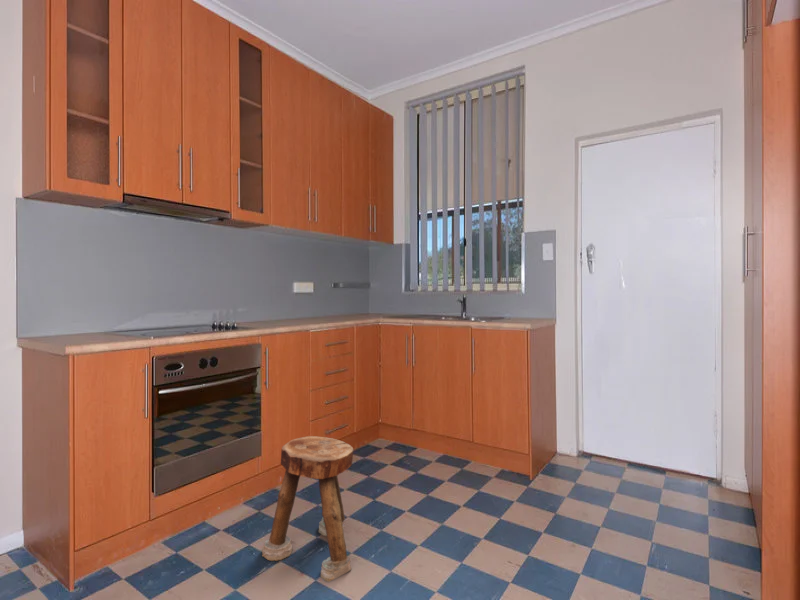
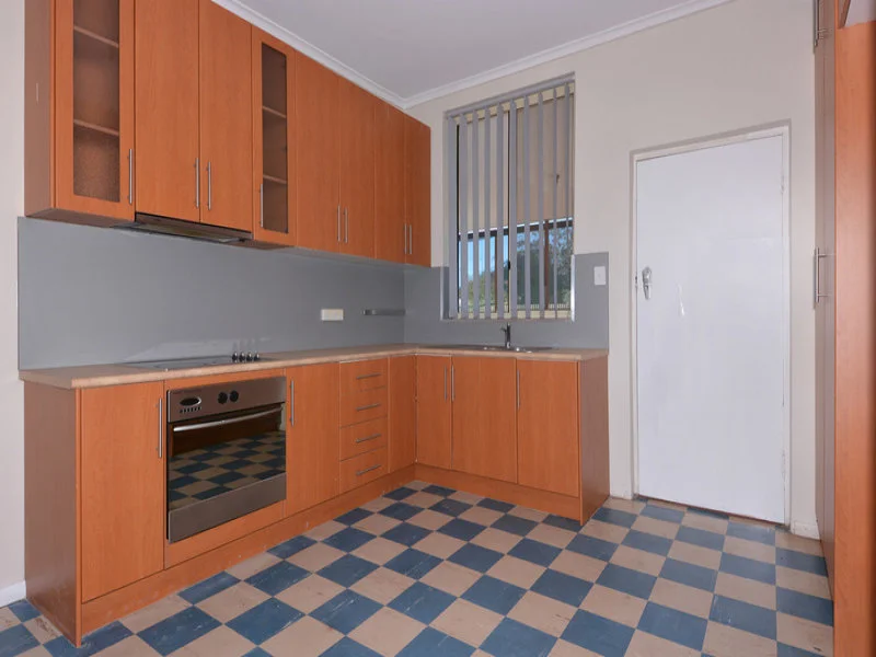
- stool (321, 497)
